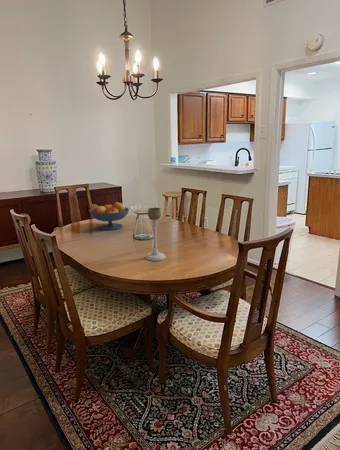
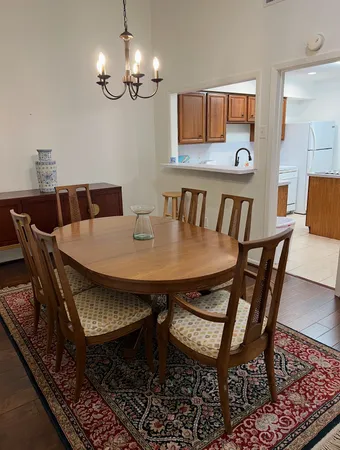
- candle holder (154, 233)
- fruit bowl (109, 215)
